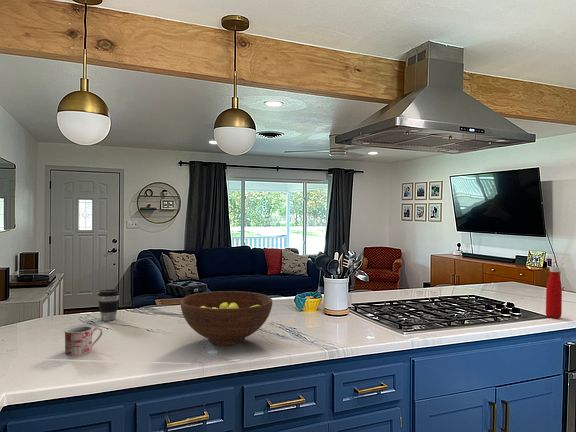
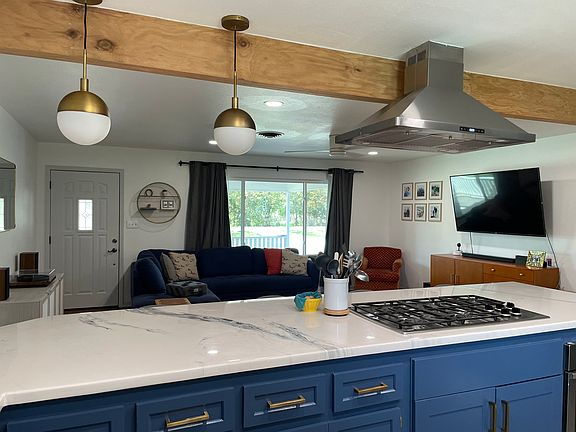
- mug (83, 340)
- coffee cup (108, 305)
- fruit bowl (226, 320)
- bottle (553, 292)
